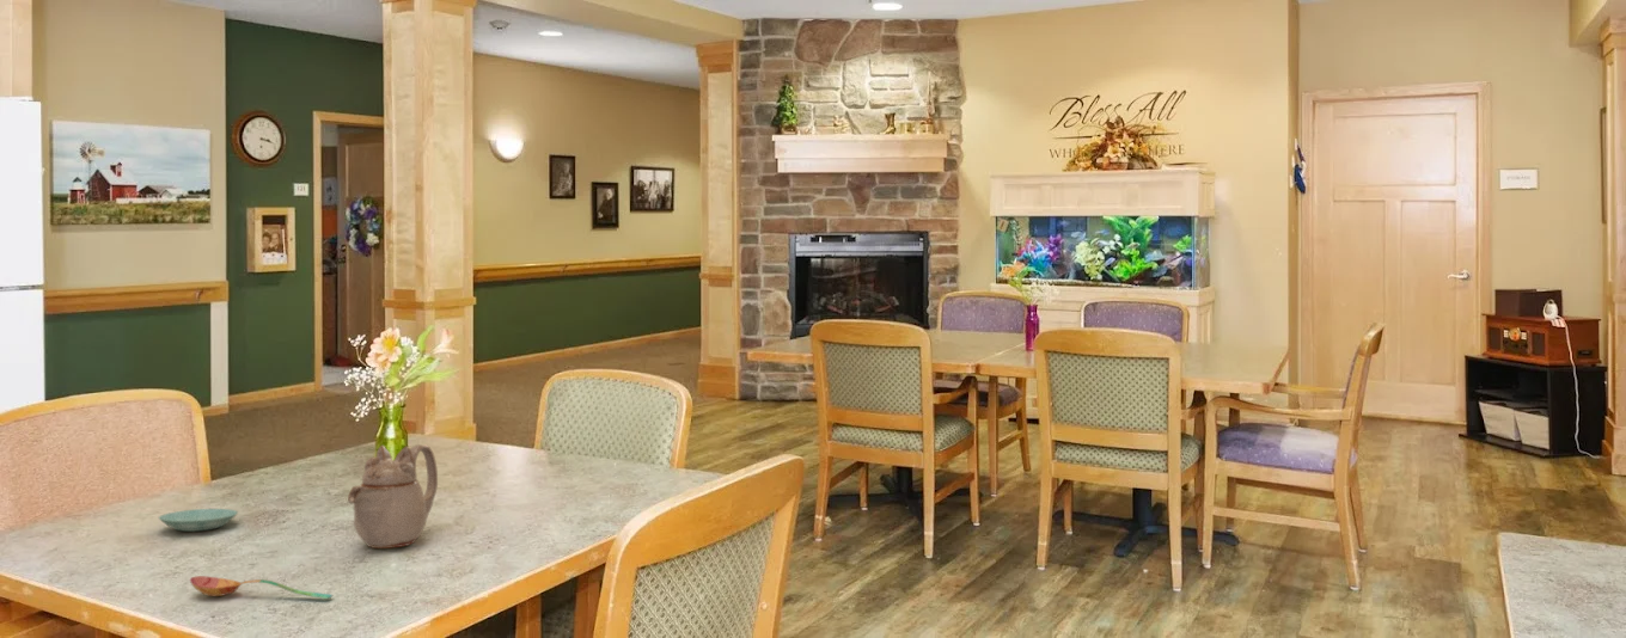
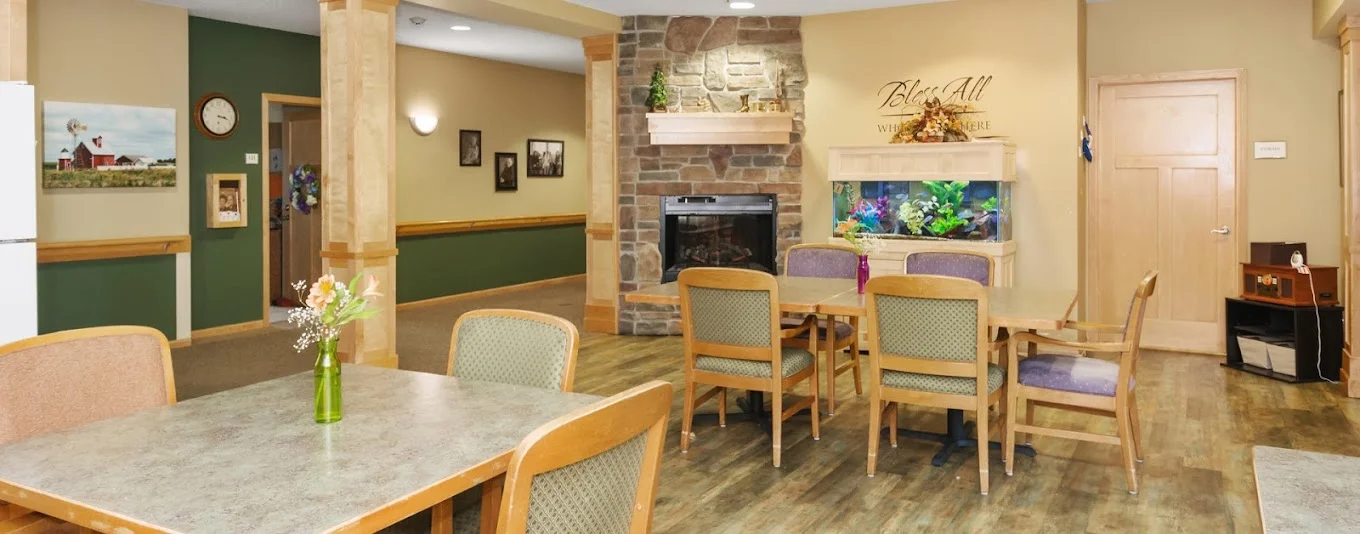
- soupspoon (262, 582)
- teapot (393, 493)
- saucer (198, 521)
